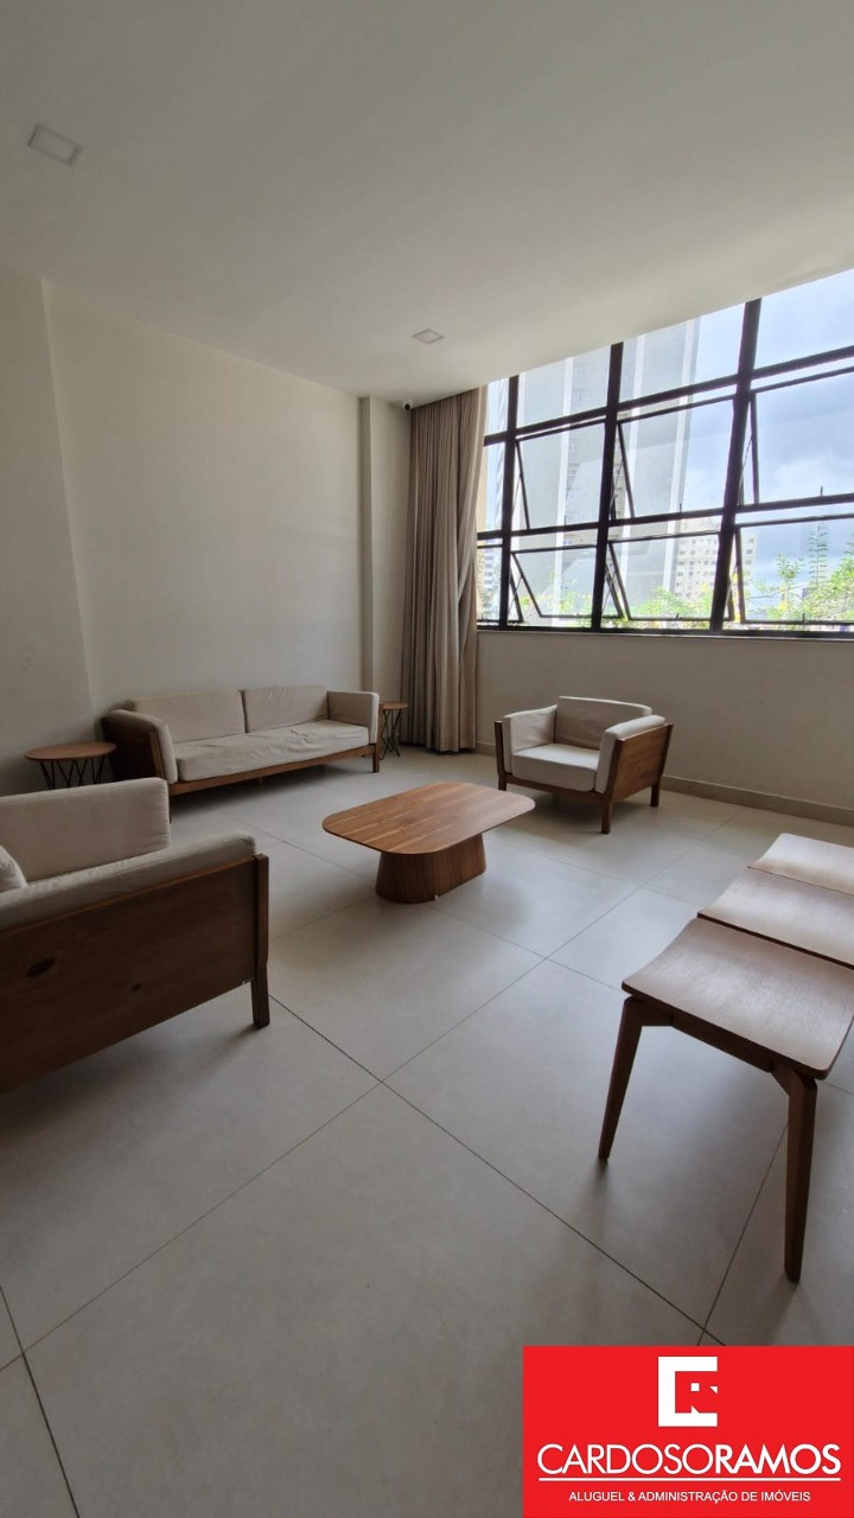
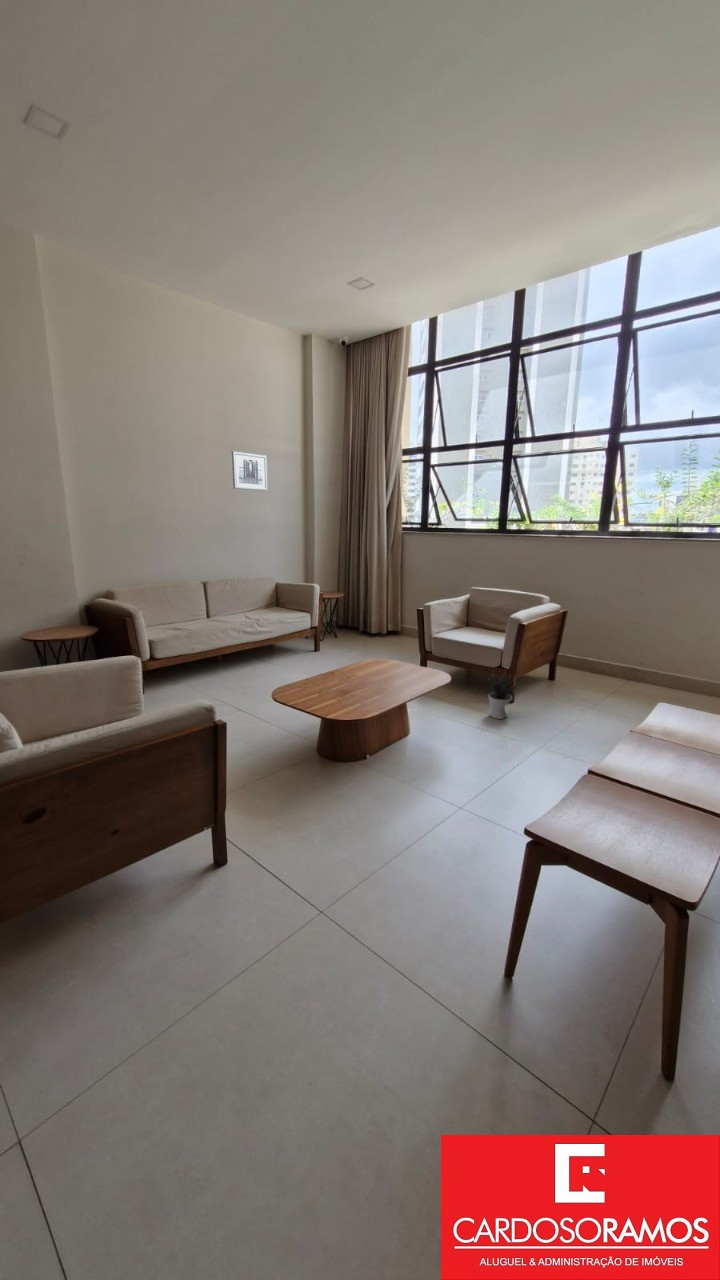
+ potted plant (501, 693)
+ wall art (250, 471)
